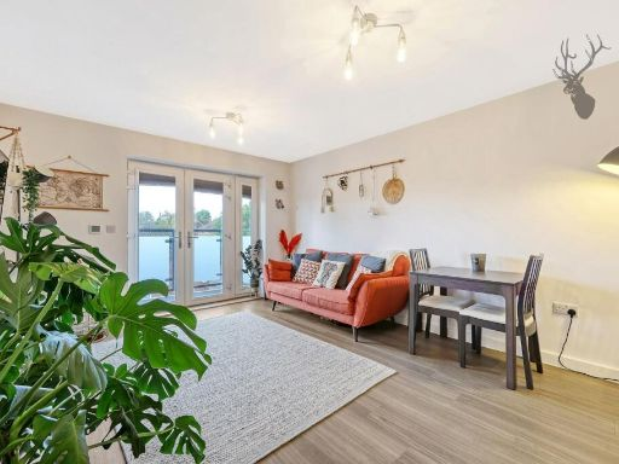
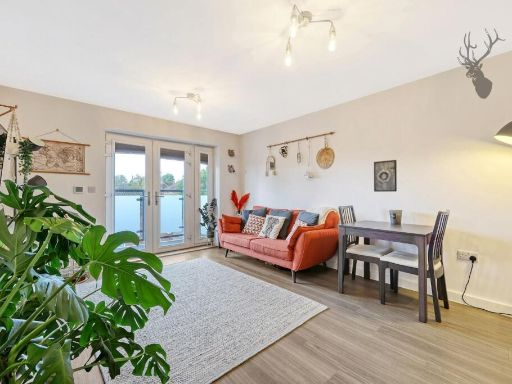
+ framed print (384, 176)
